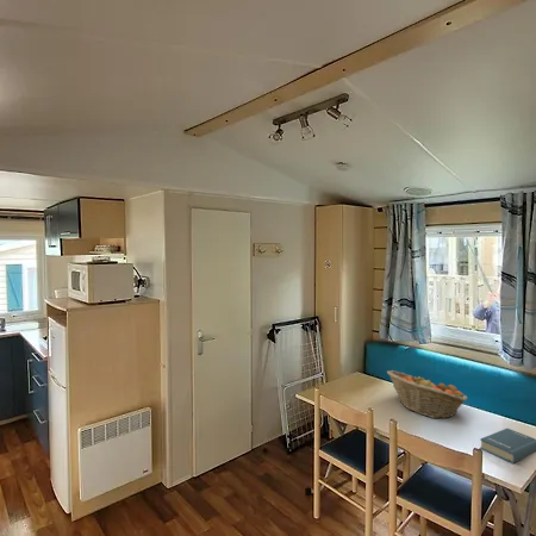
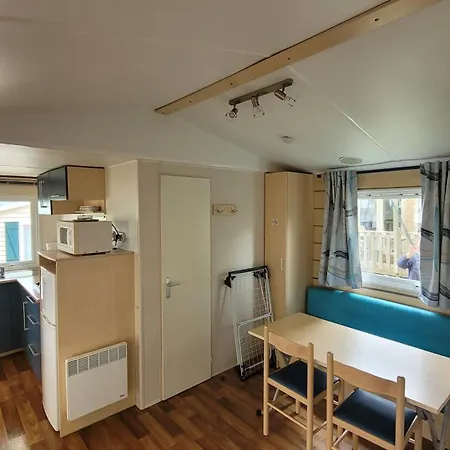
- fruit basket (424, 389)
- book (510, 444)
